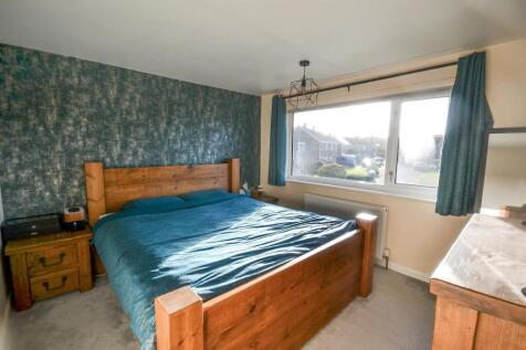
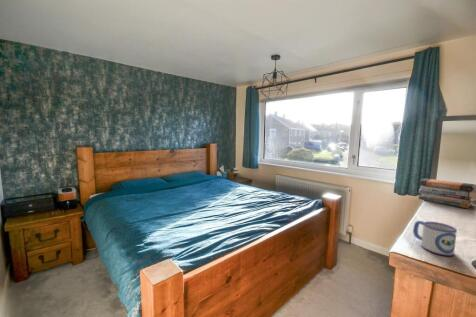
+ mug (432, 235)
+ book stack (444, 191)
